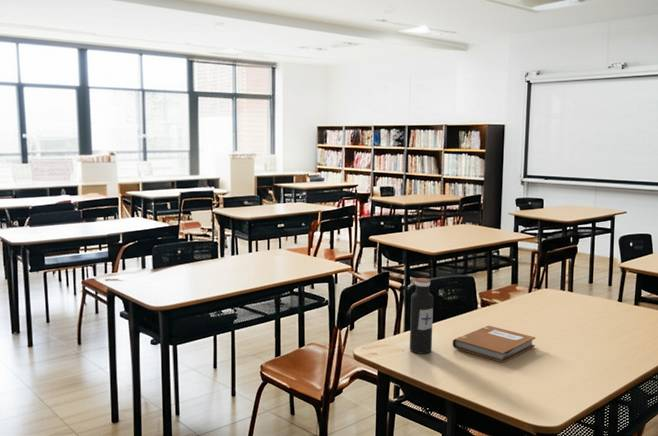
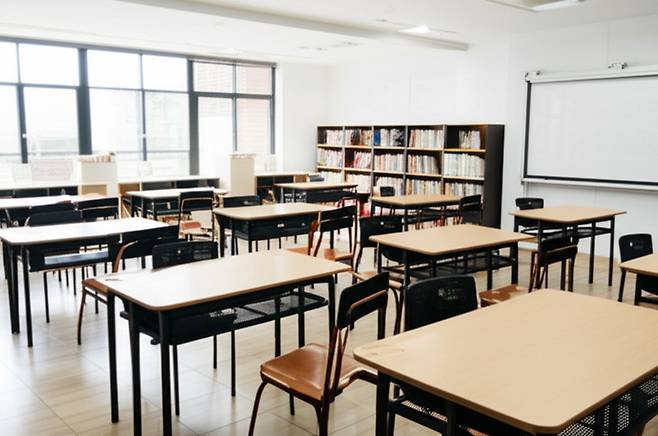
- water bottle (421, 315)
- notebook (494, 342)
